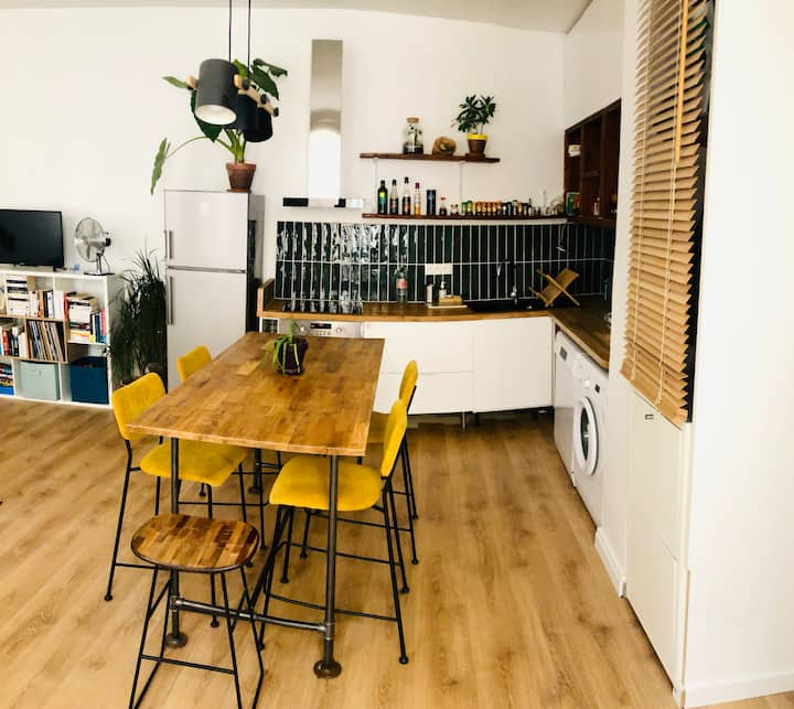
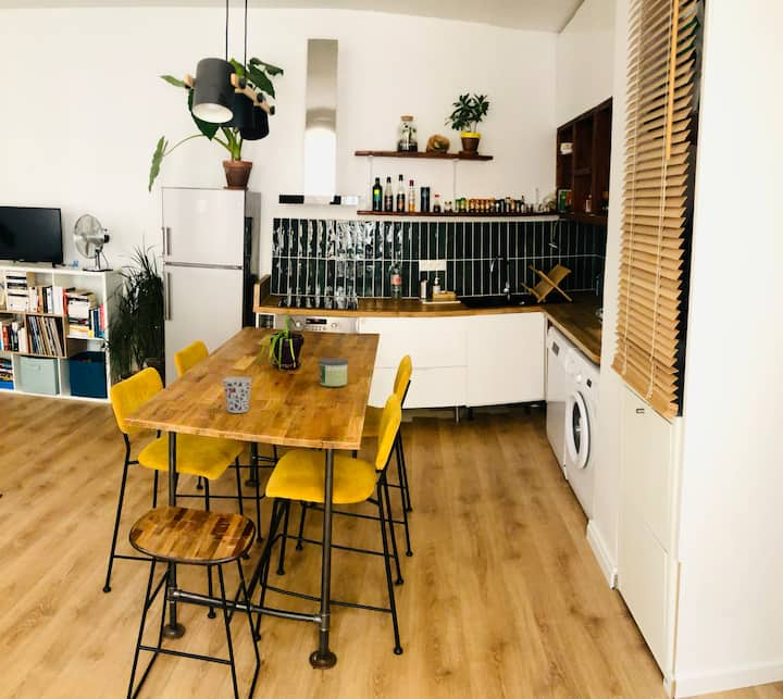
+ cup (237, 395)
+ candle (333, 372)
